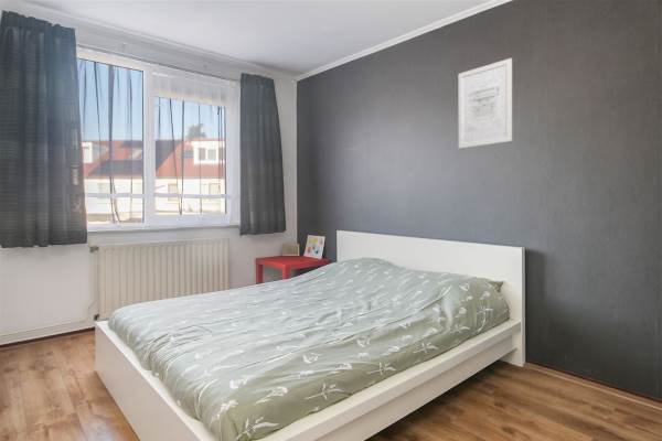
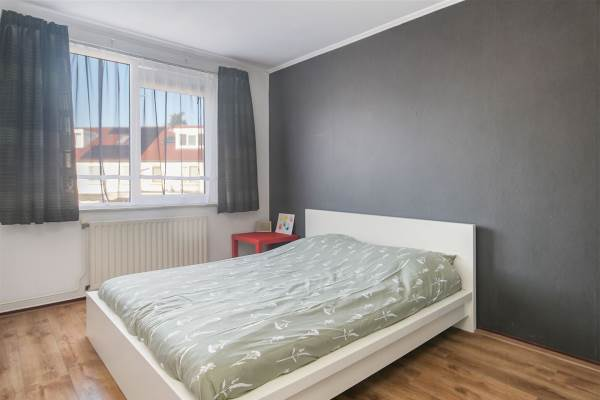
- wall art (483, 105)
